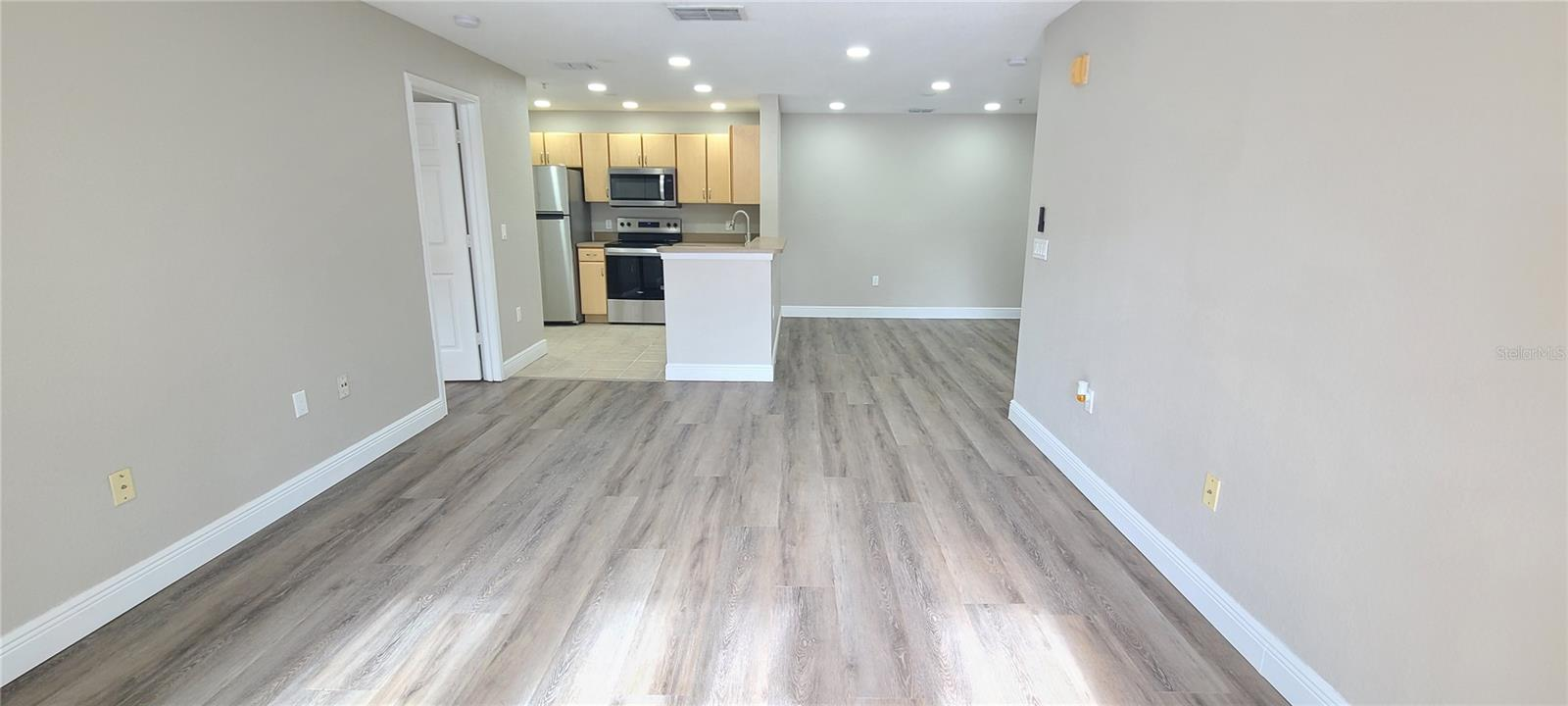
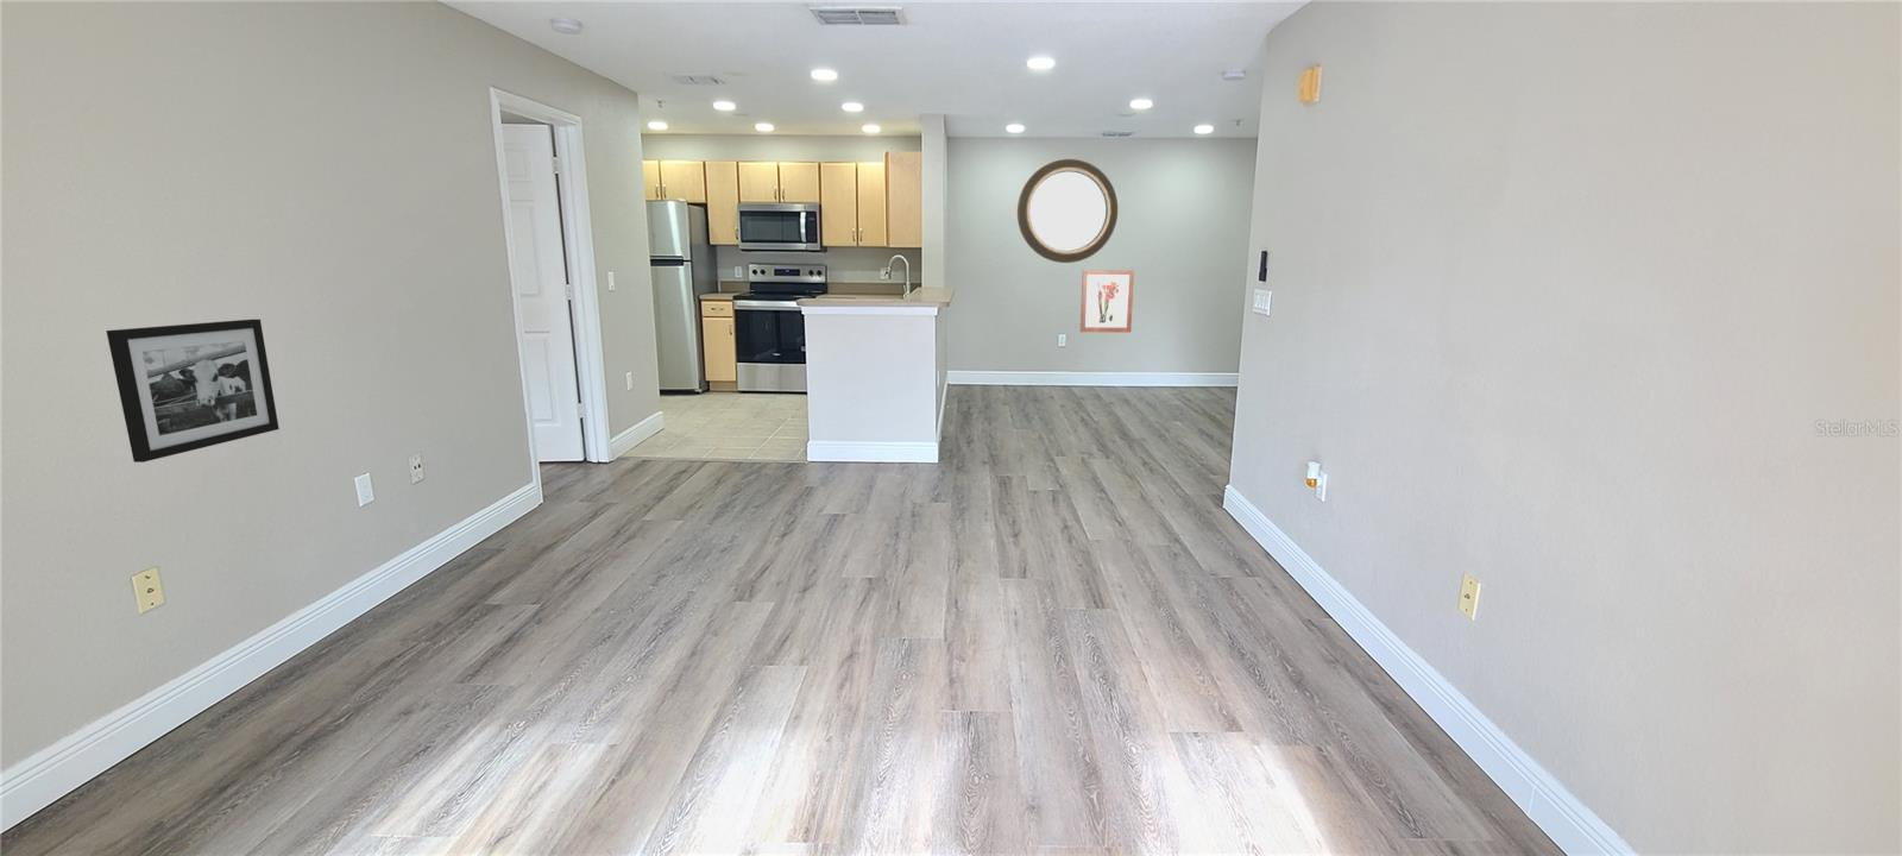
+ home mirror (1067, 211)
+ picture frame (201, 386)
+ wall art (1106, 301)
